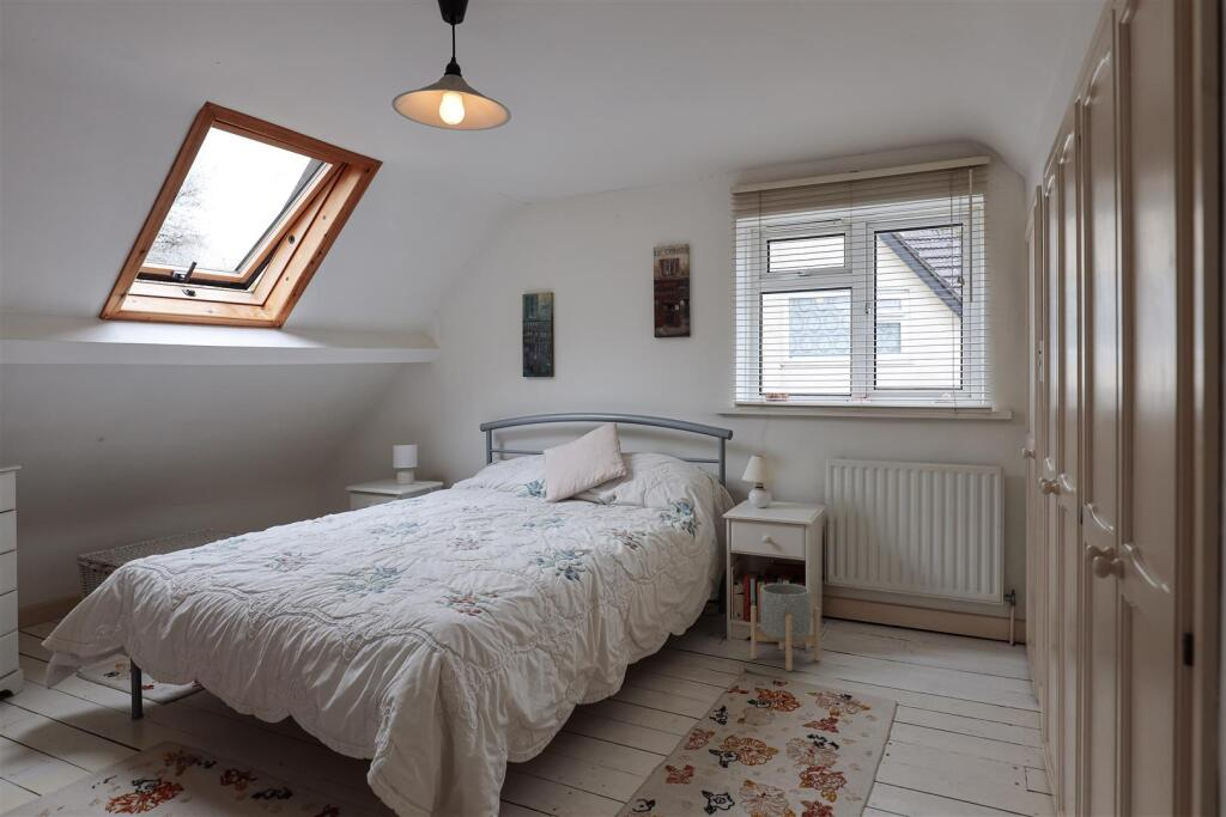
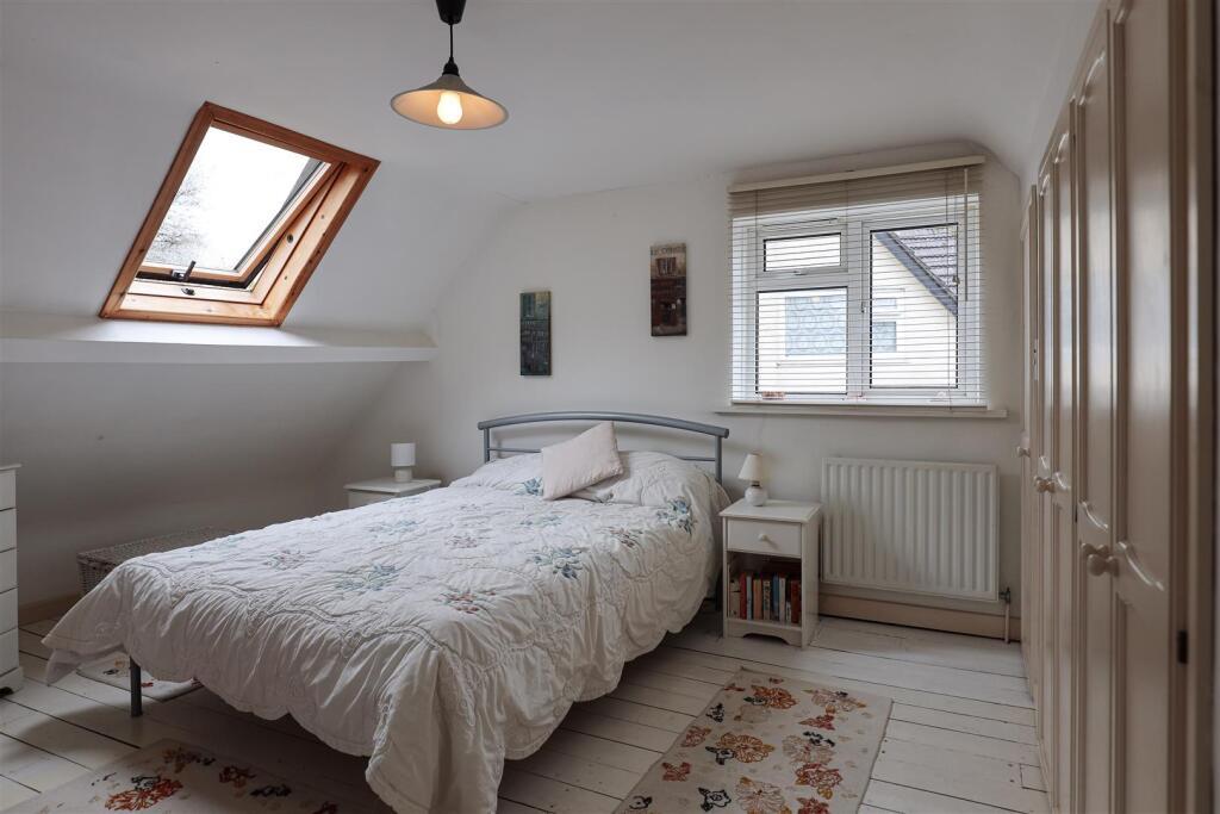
- planter (784, 623)
